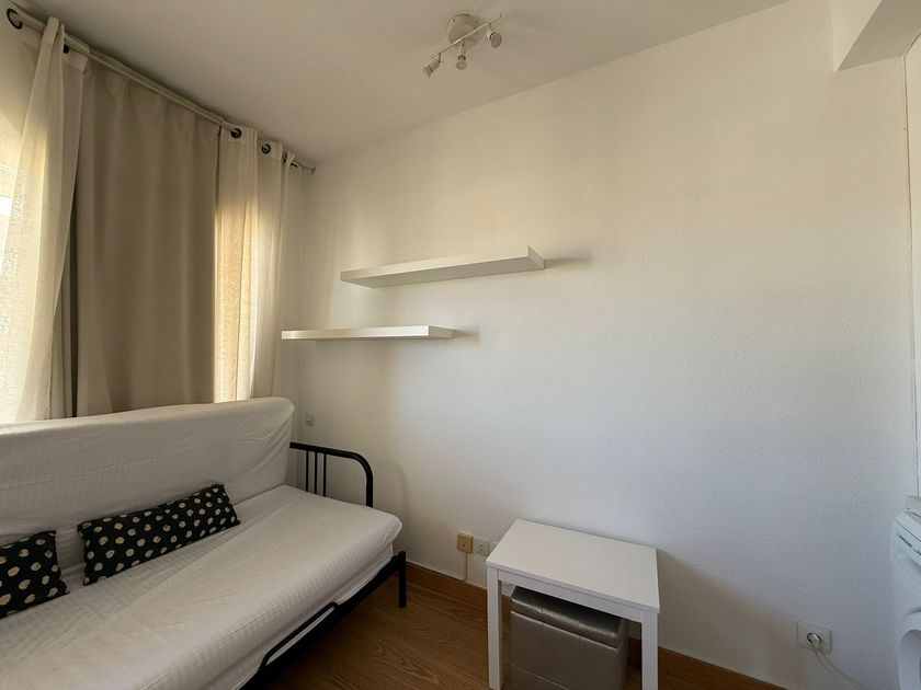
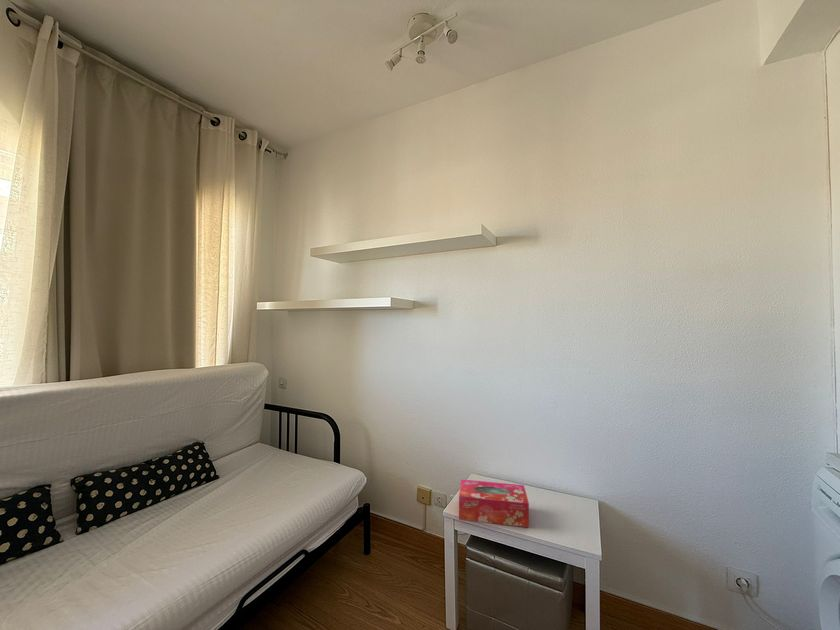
+ tissue box (492, 501)
